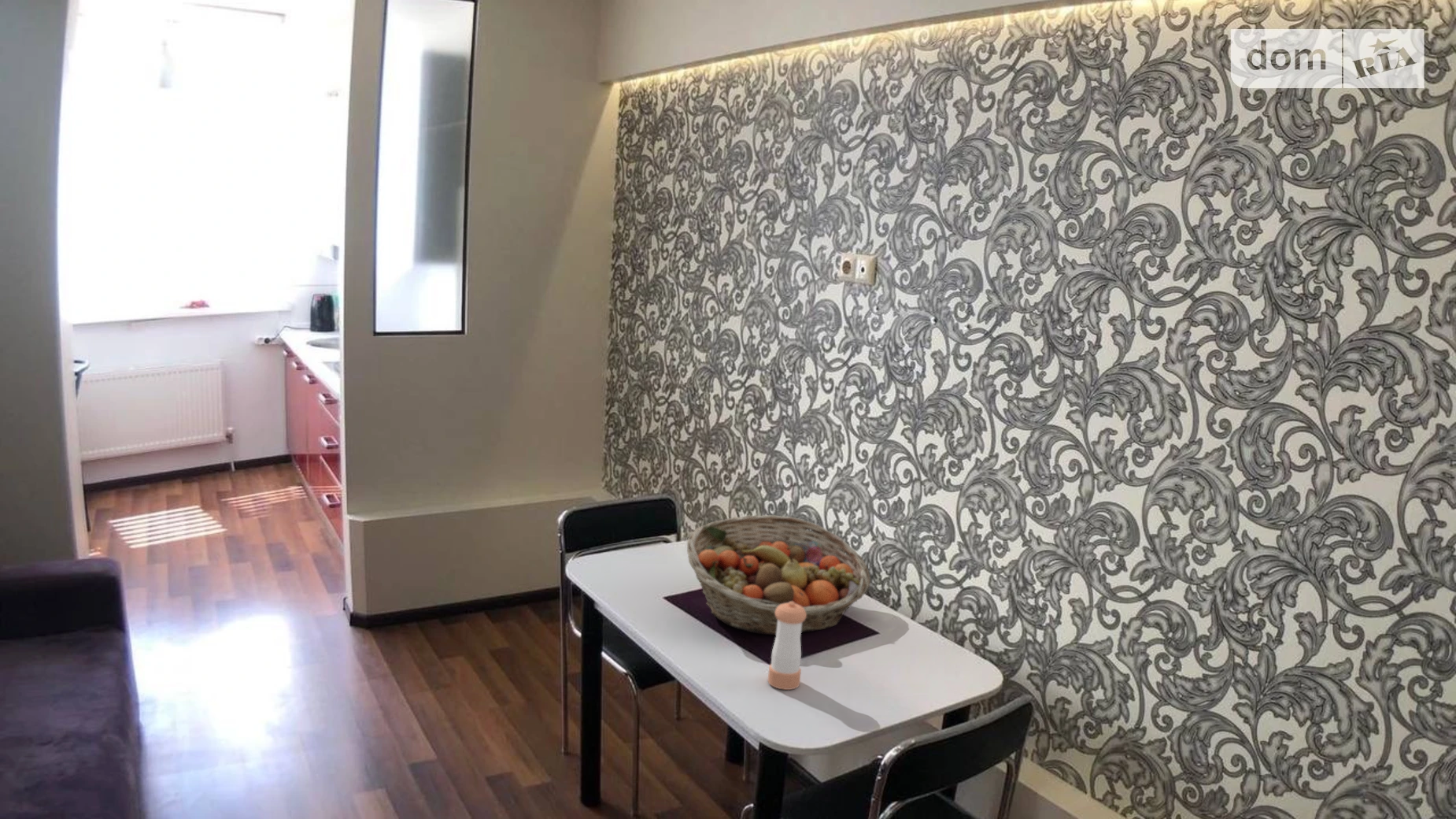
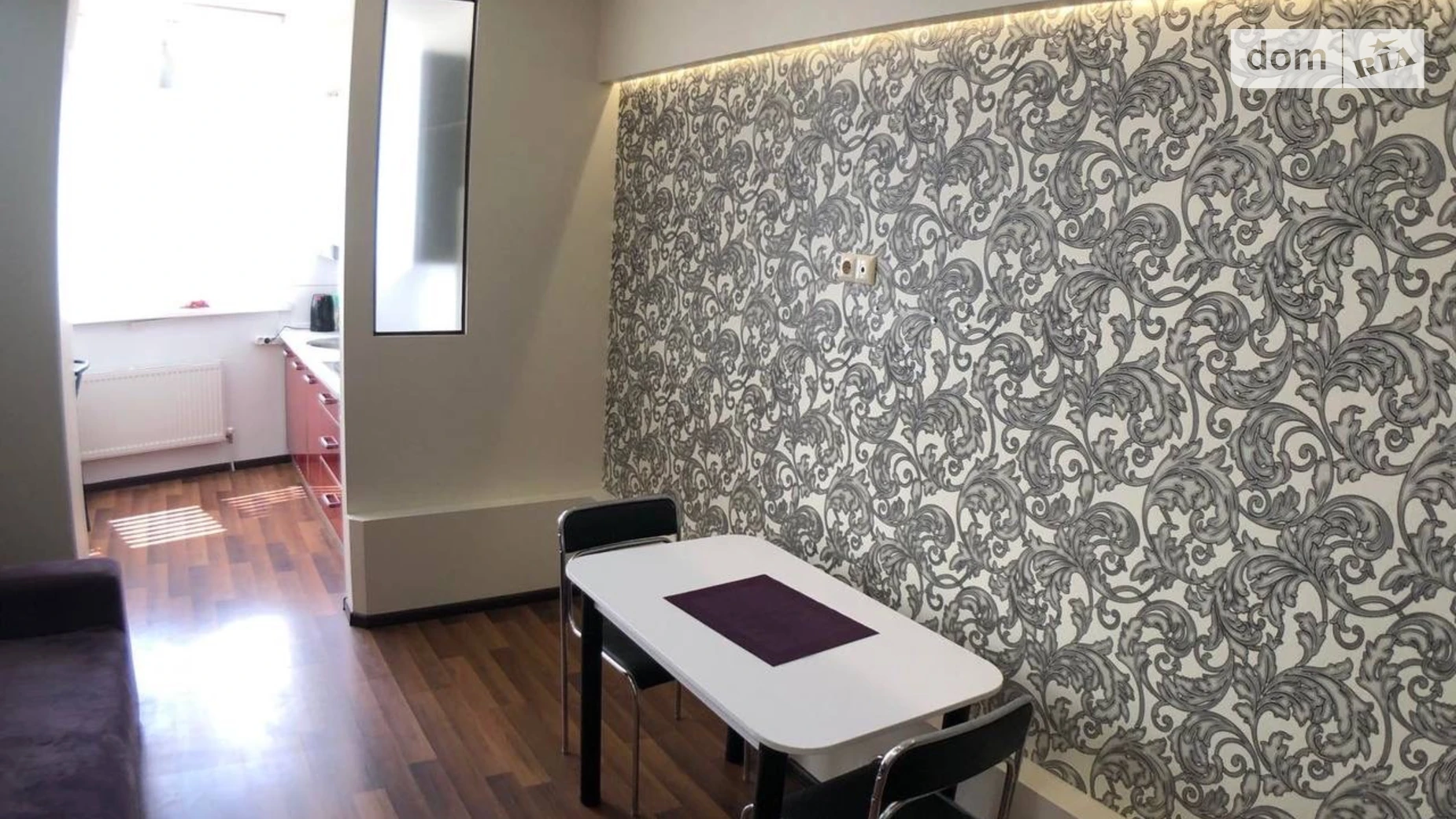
- pepper shaker (787, 643)
- fruit basket (777, 573)
